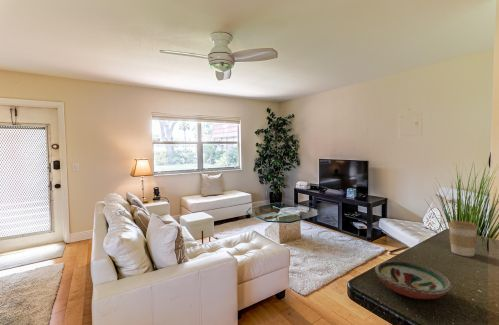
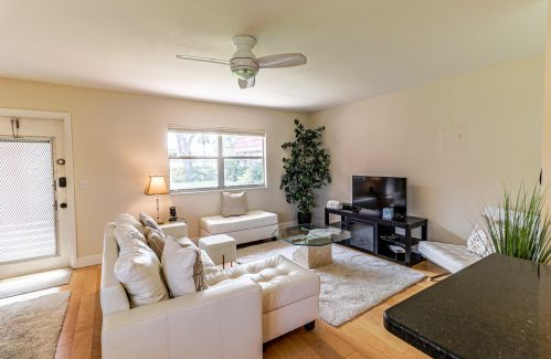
- coffee cup (462, 236)
- decorative bowl (410, 282)
